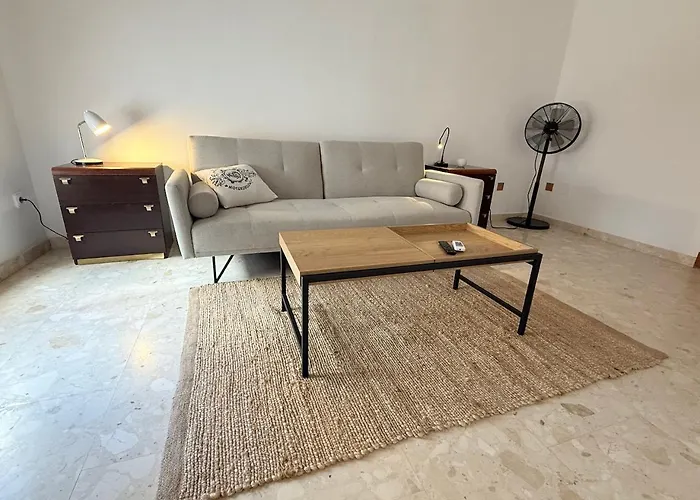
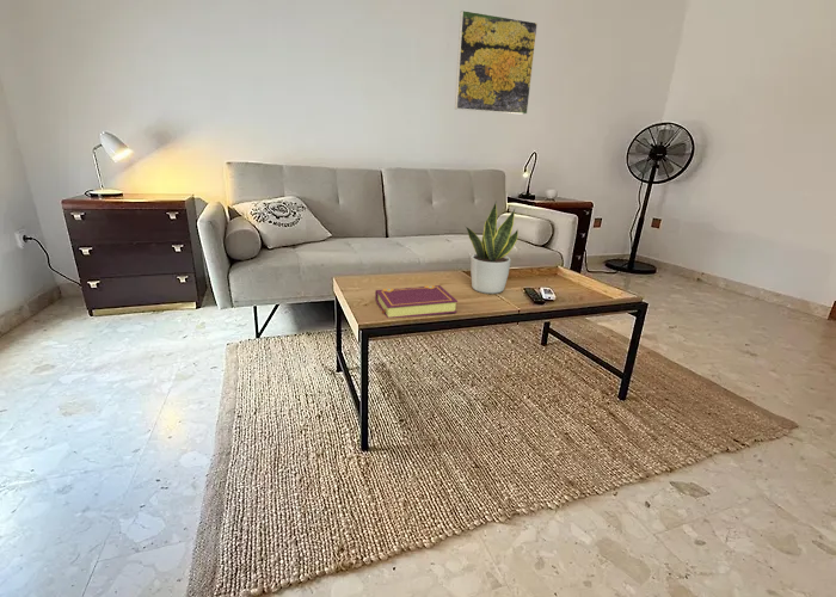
+ book (413, 300)
+ potted plant (490, 246)
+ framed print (496, 66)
